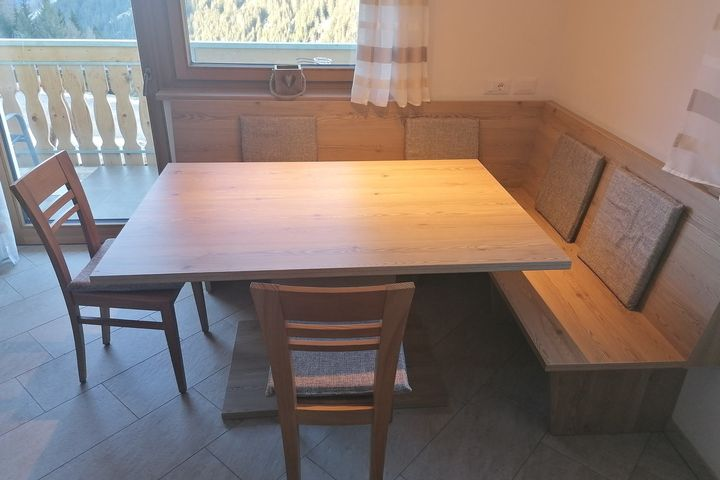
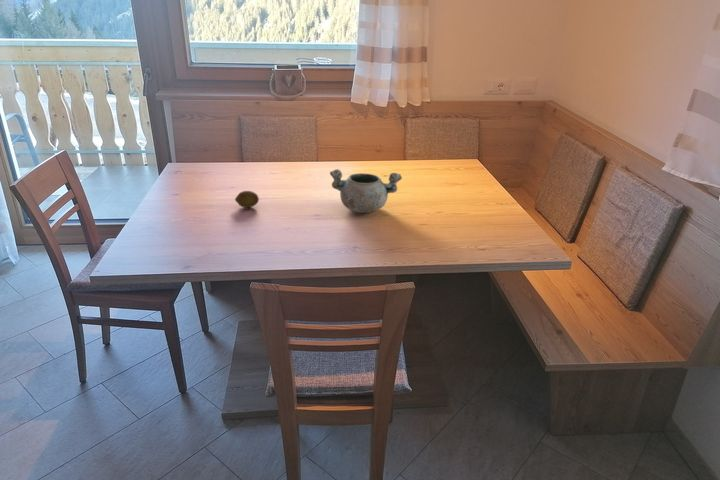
+ decorative bowl (365, 190)
+ fruit (246, 199)
